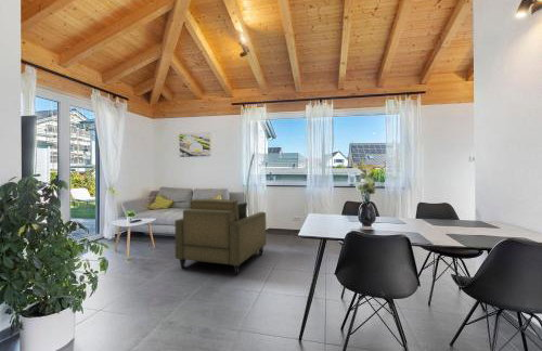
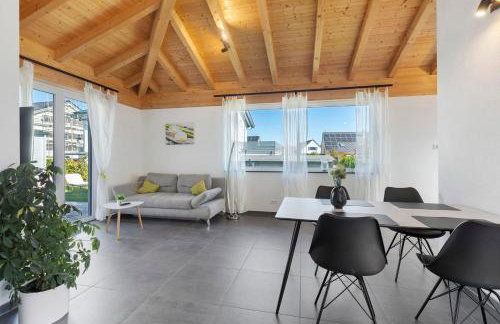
- armchair (224, 229)
